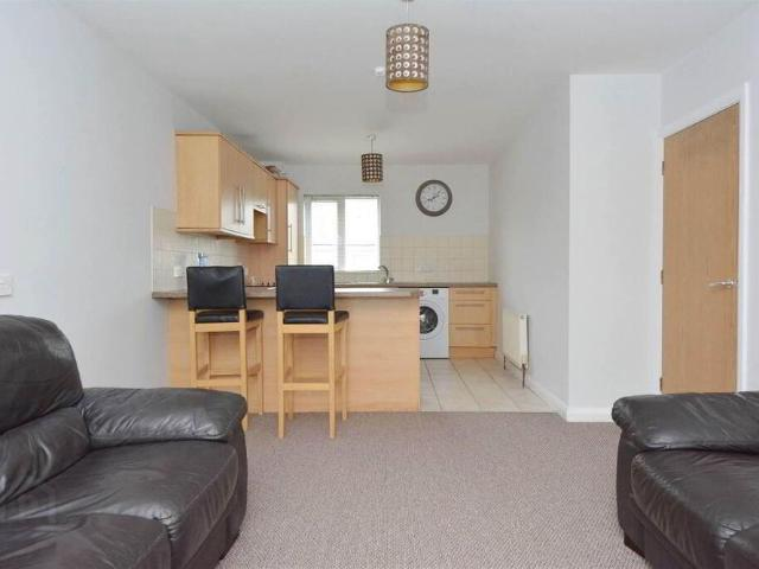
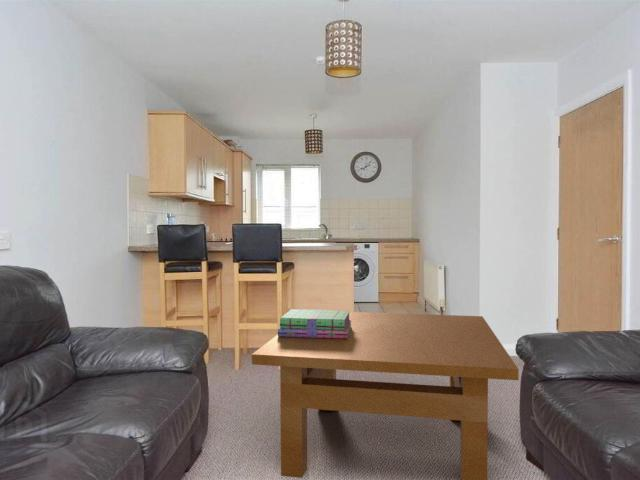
+ table (386, 386)
+ stack of books (316, 322)
